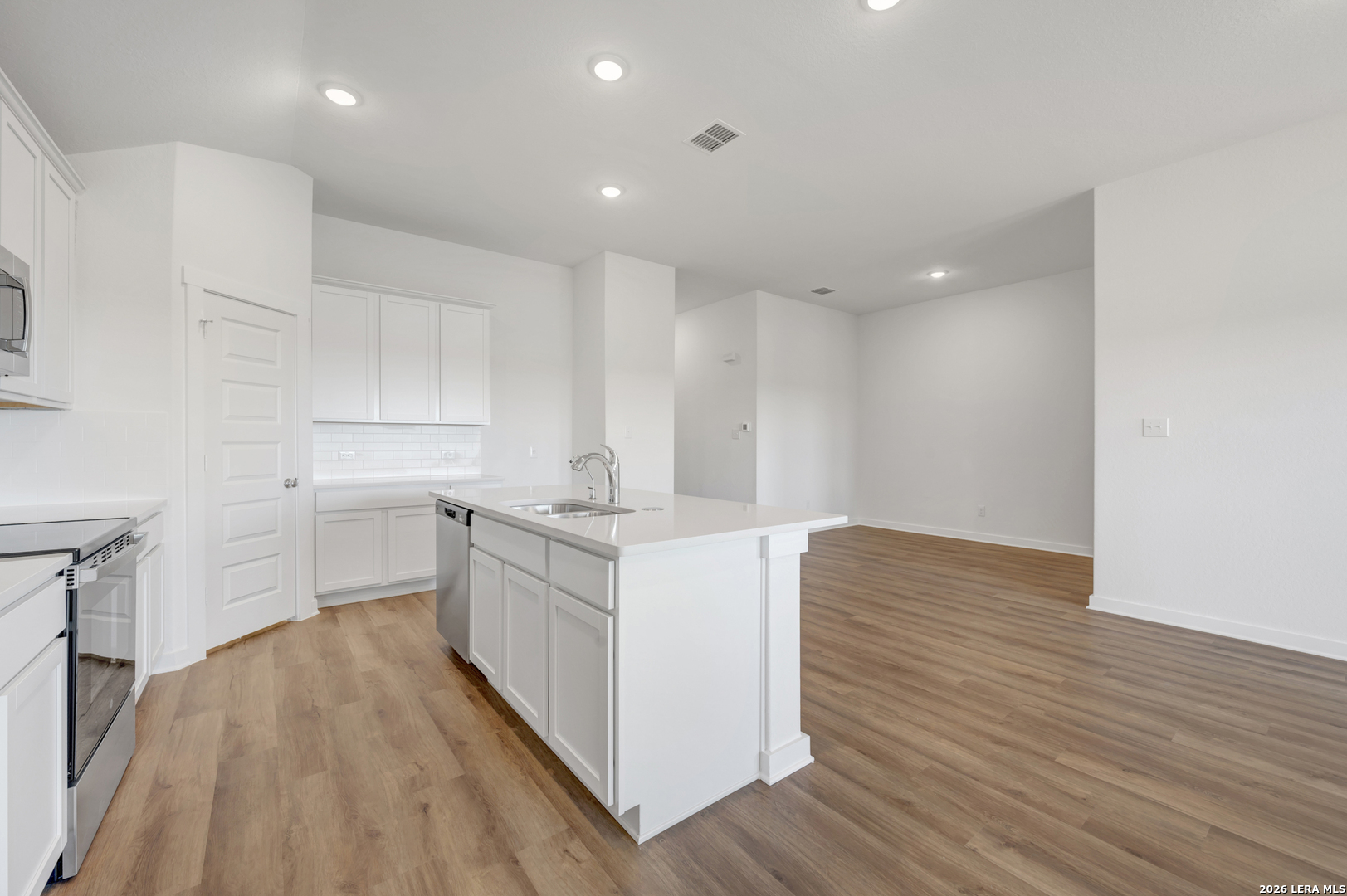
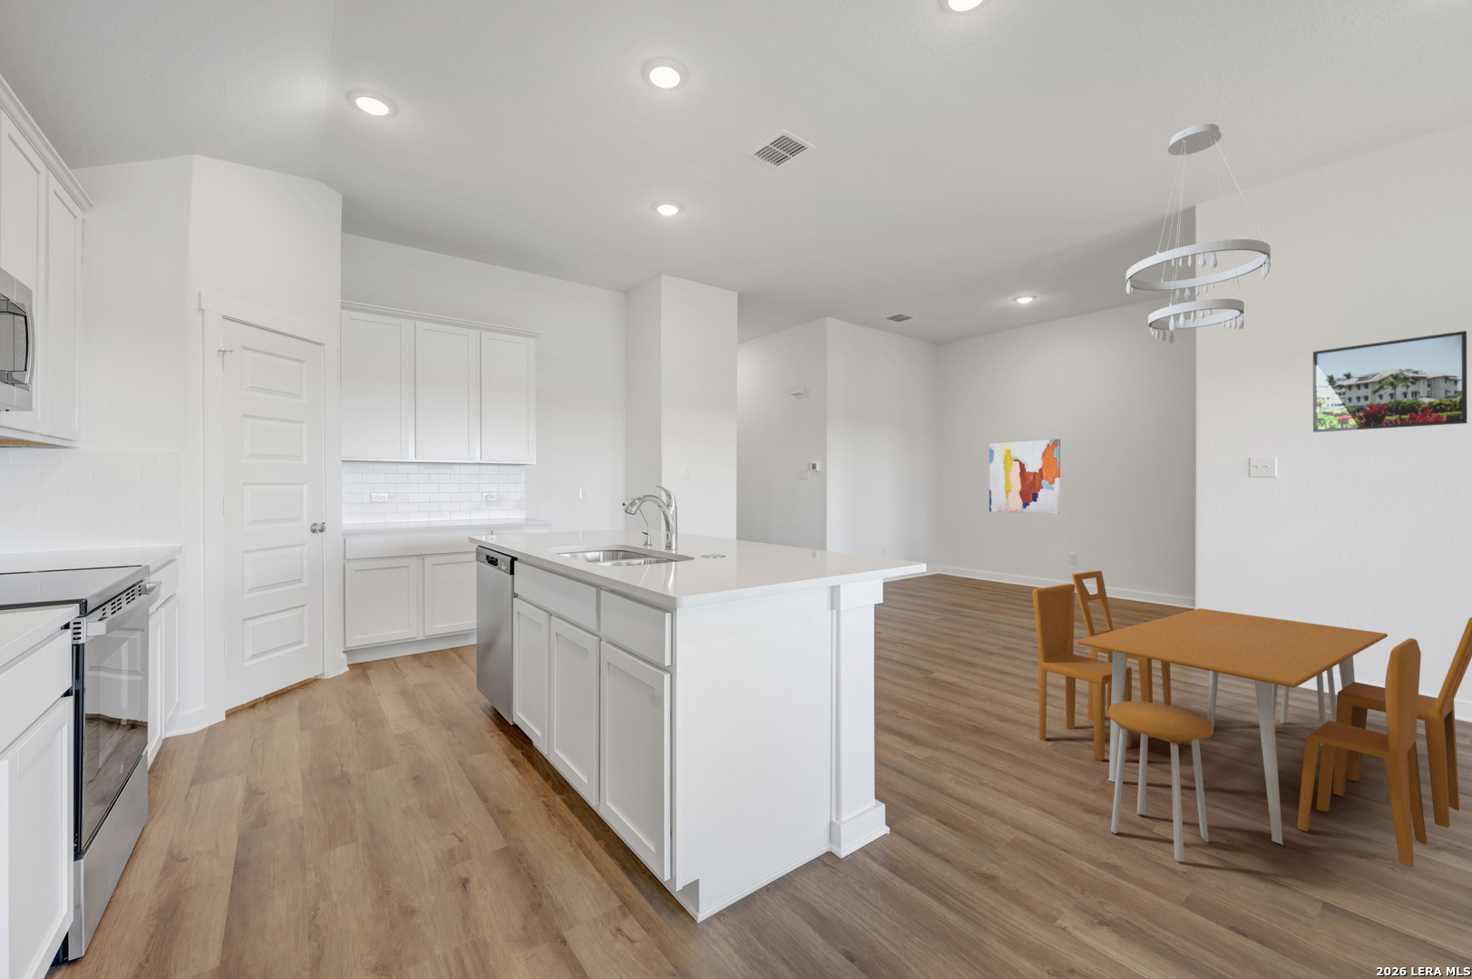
+ dining table (1217, 682)
+ wall art (1023, 476)
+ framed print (1383, 385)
+ chandelier (1196, 244)
